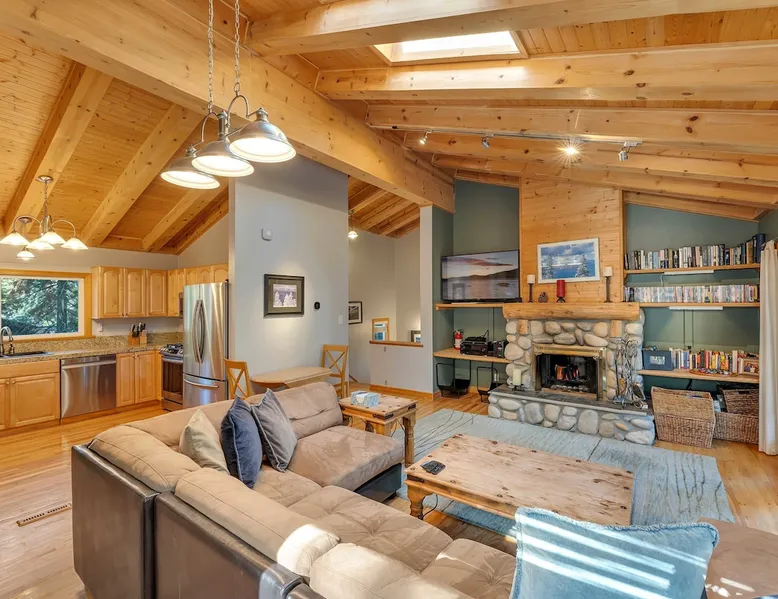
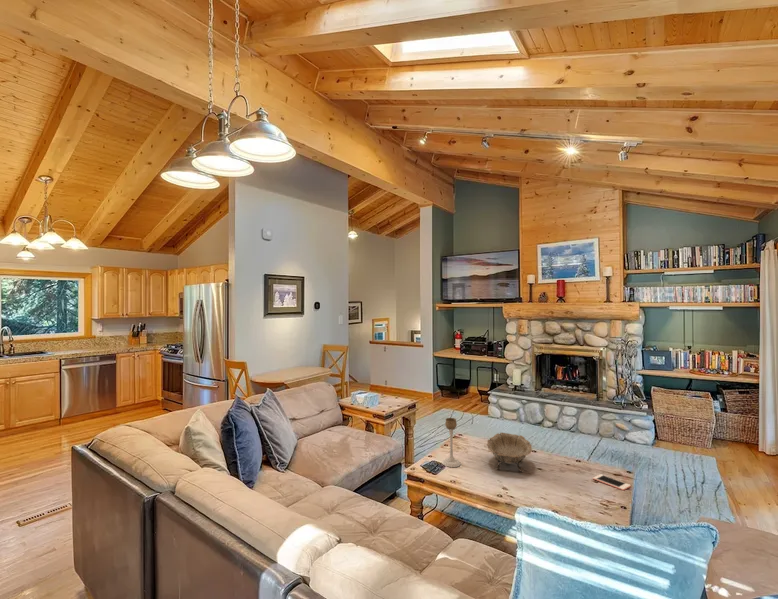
+ cell phone (611, 482)
+ candle holder (451, 441)
+ decorative bowl (509, 453)
